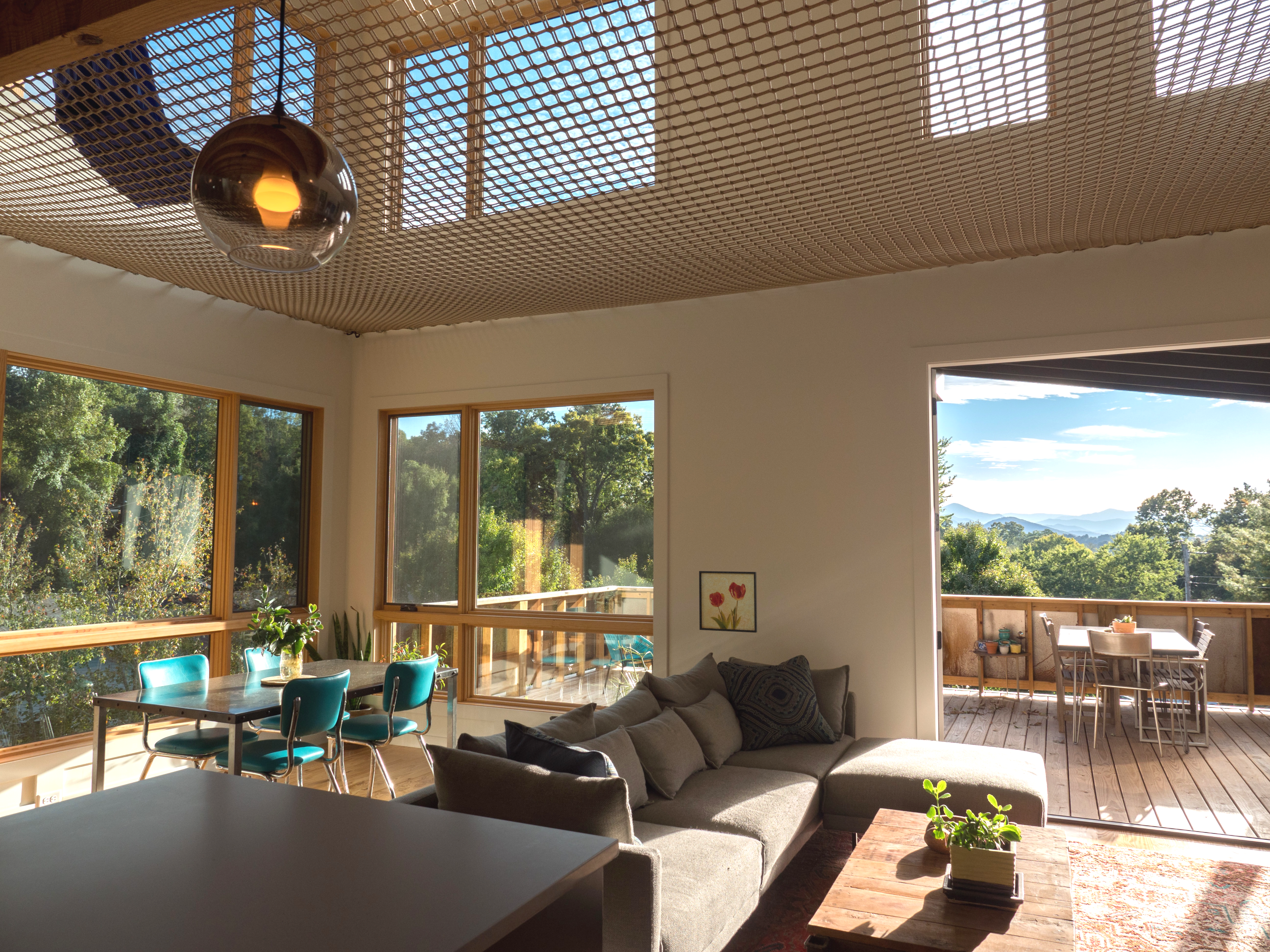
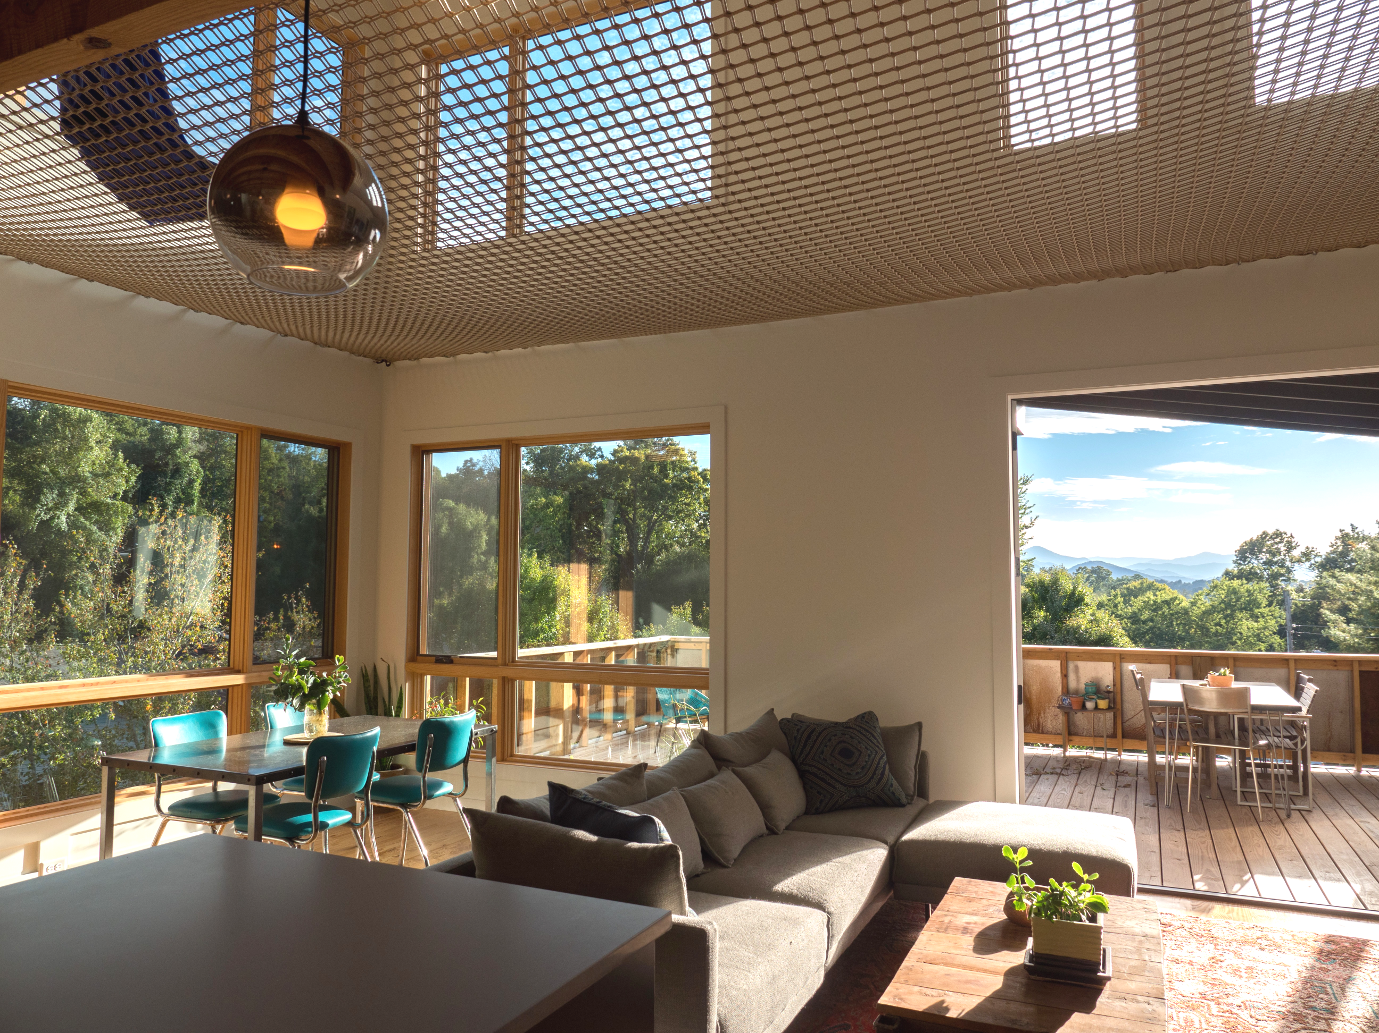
- wall art (728, 601)
